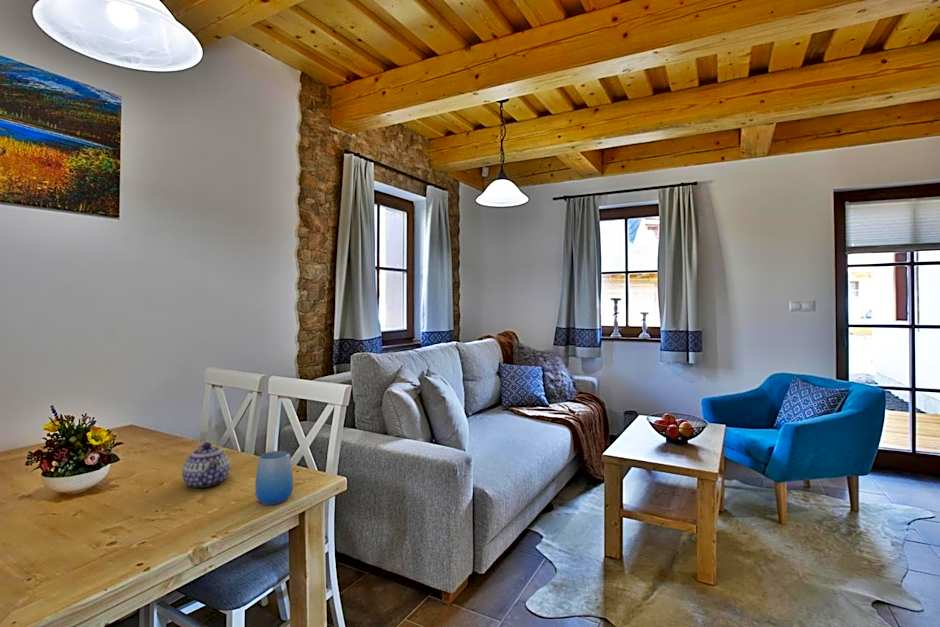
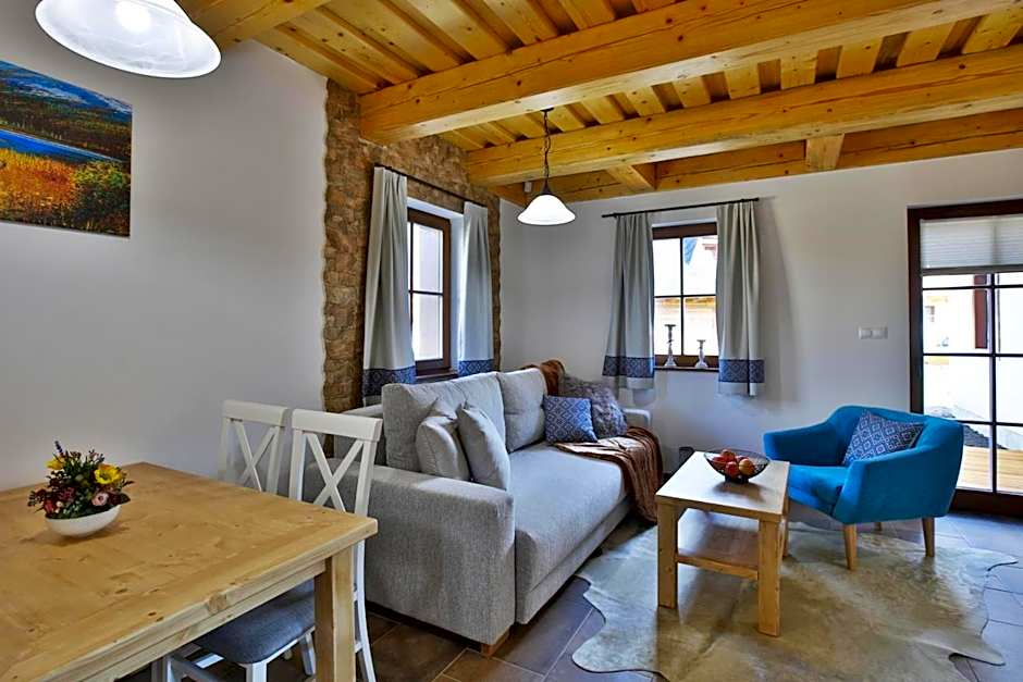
- cup (274, 477)
- teapot (206, 462)
